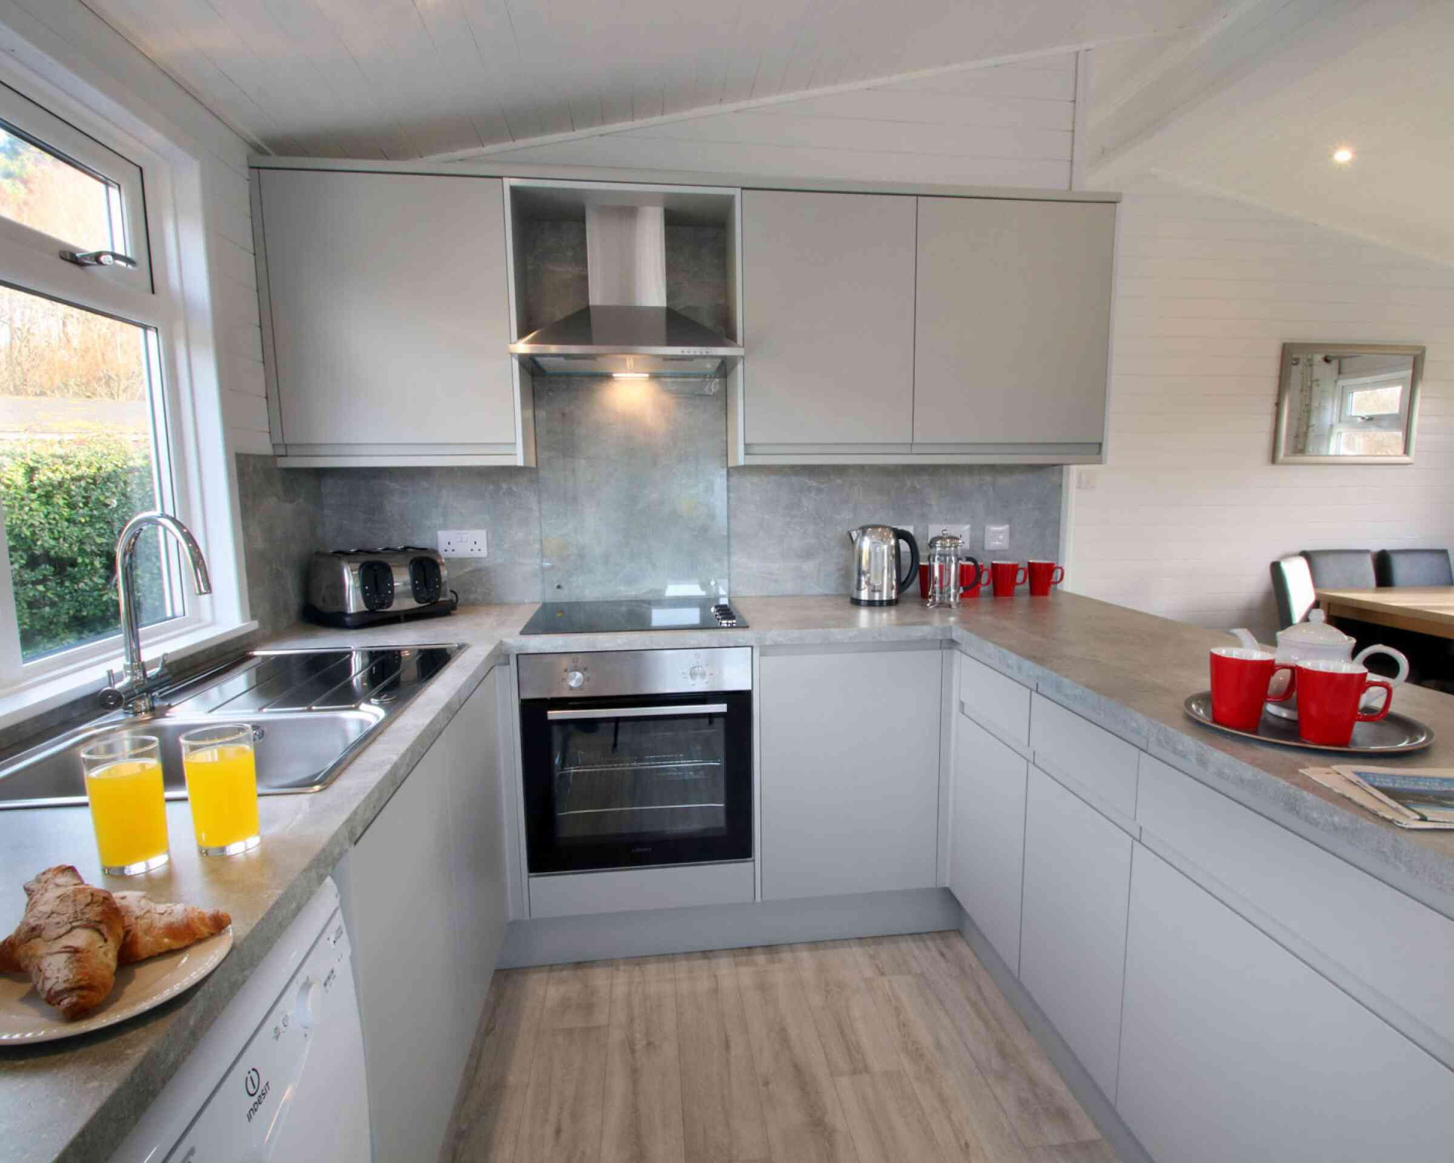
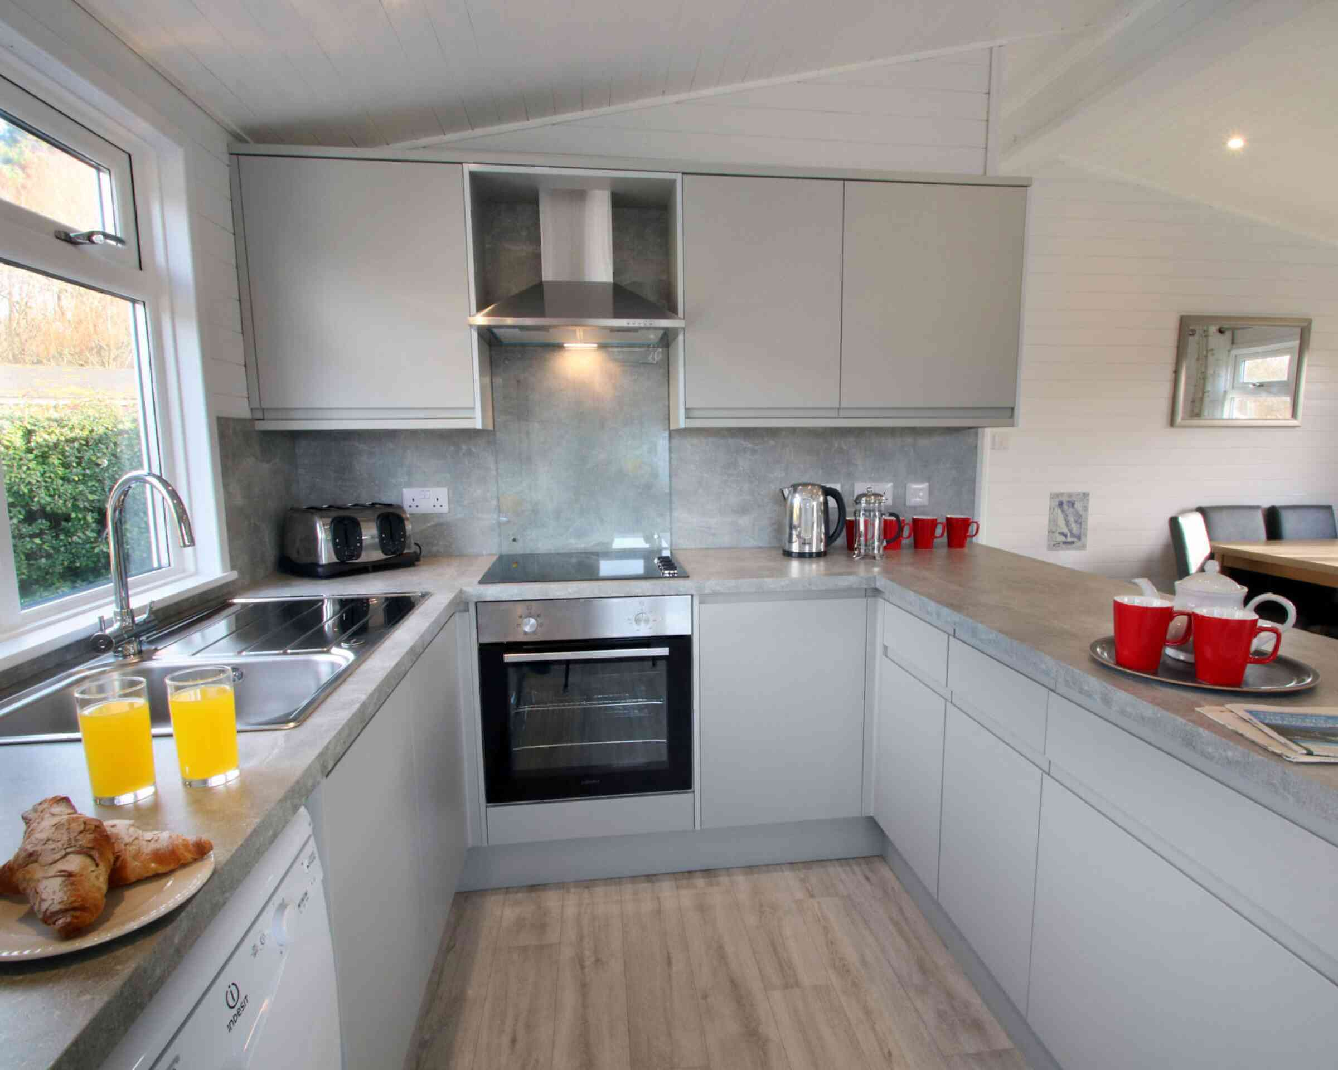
+ wall art (1068, 521)
